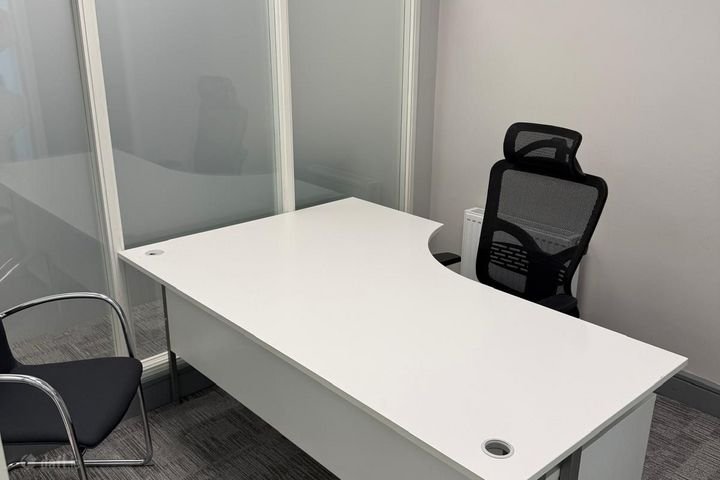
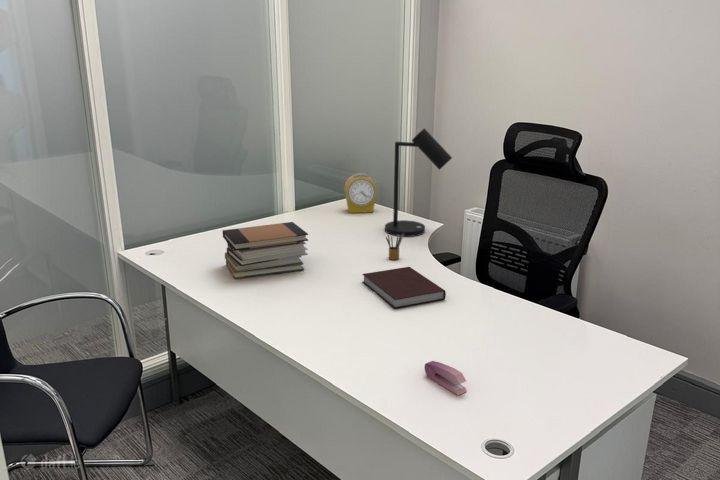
+ alarm clock (360, 192)
+ stapler (444, 374)
+ book stack (265, 249)
+ pencil box (392, 245)
+ desk lamp (398, 179)
+ notebook (402, 286)
